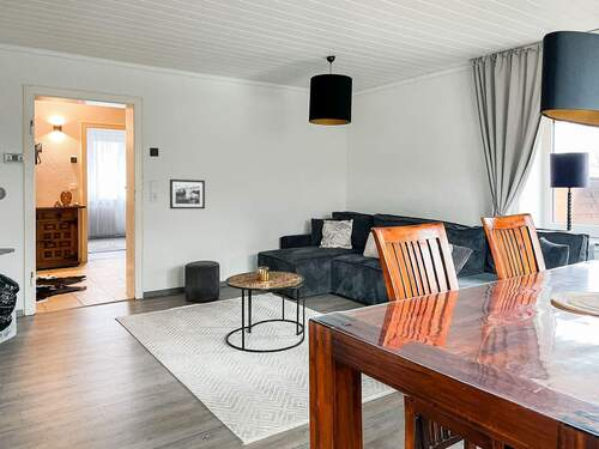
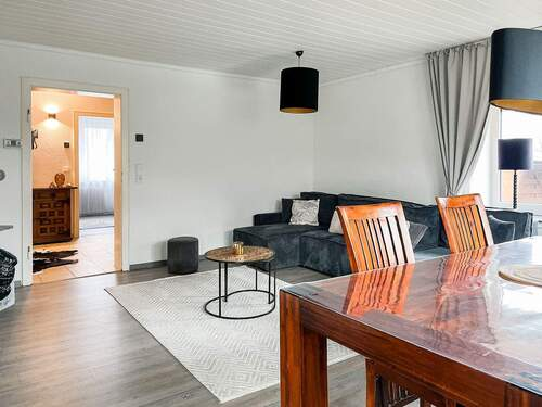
- picture frame (187, 194)
